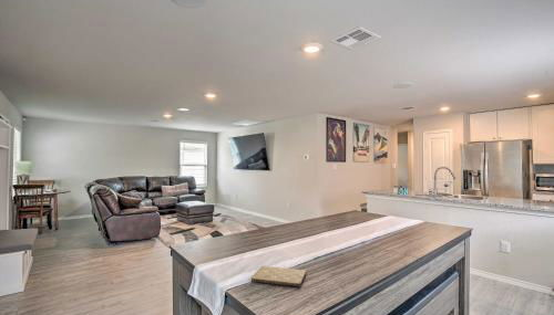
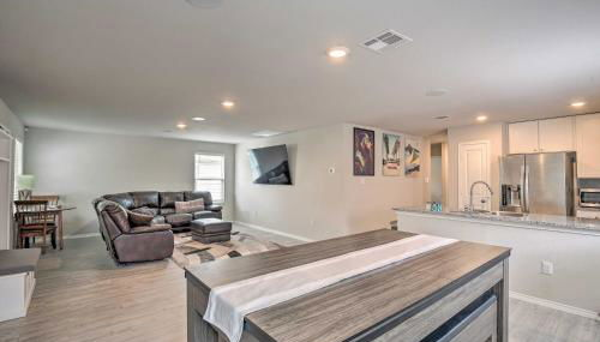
- cutting board (279, 275)
